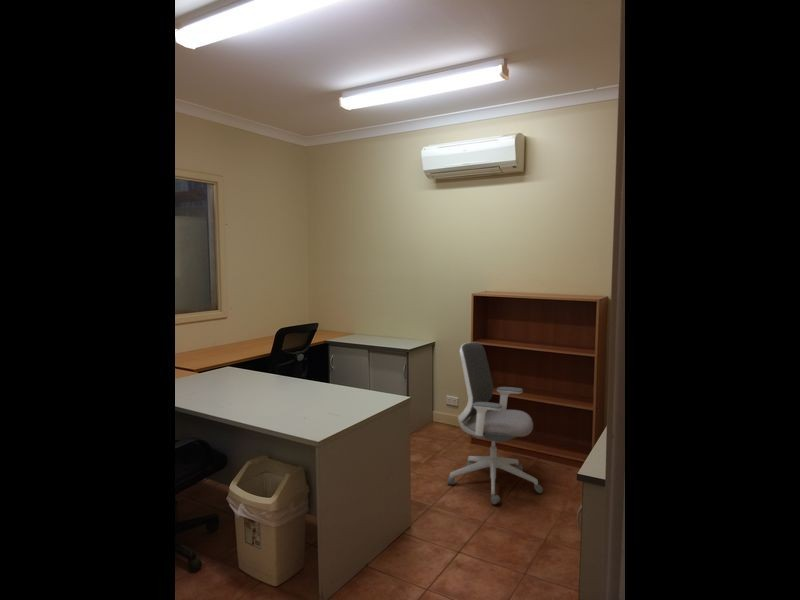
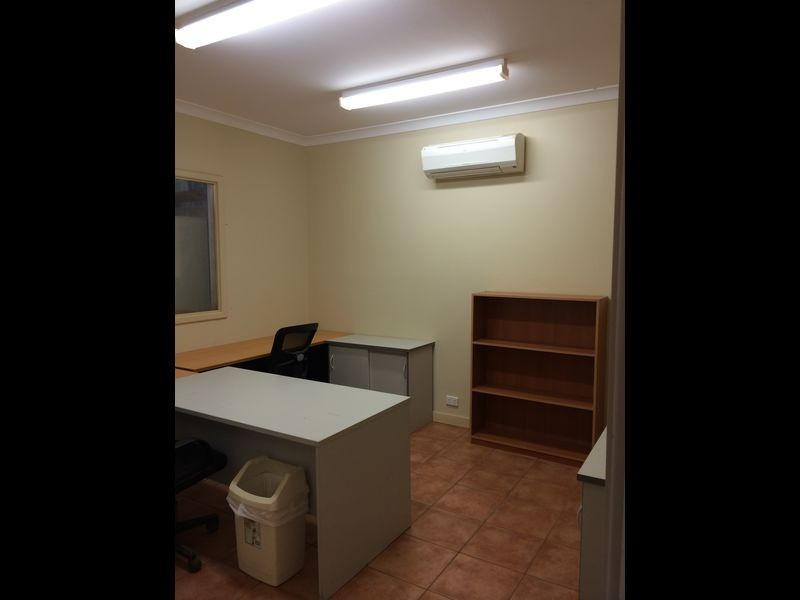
- office chair (495, 414)
